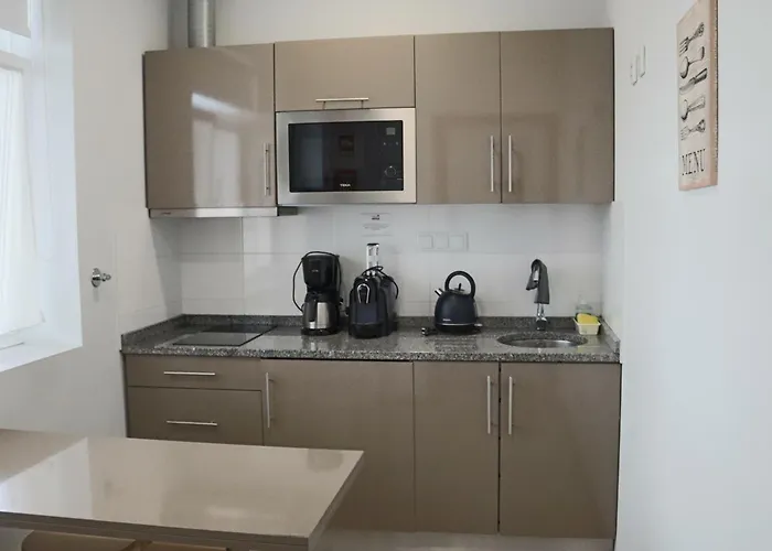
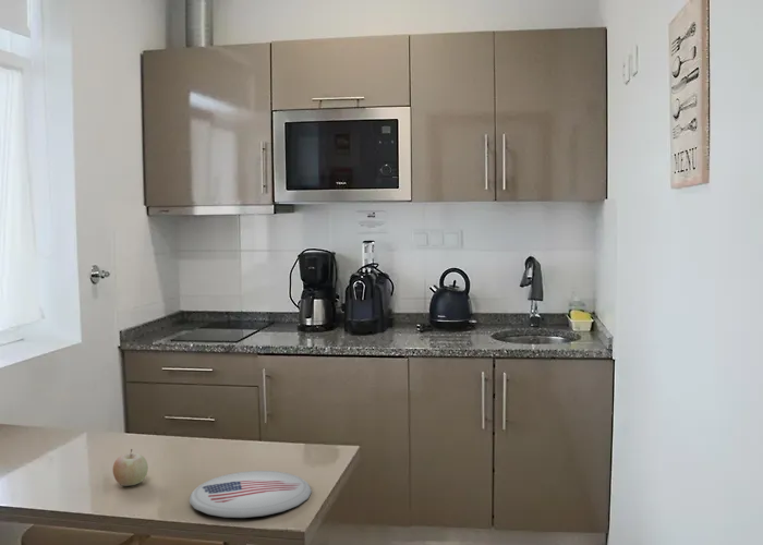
+ plate (251, 491)
+ fruit (129, 467)
